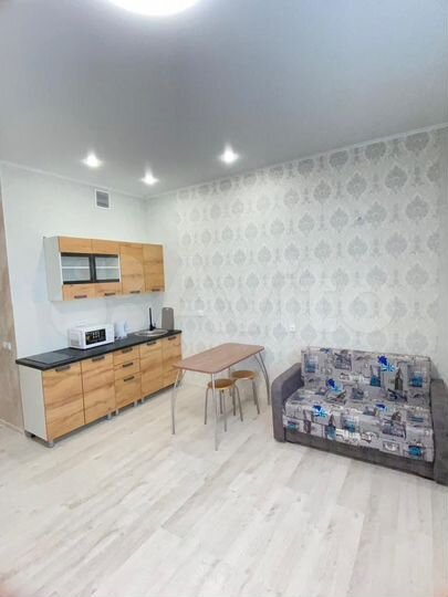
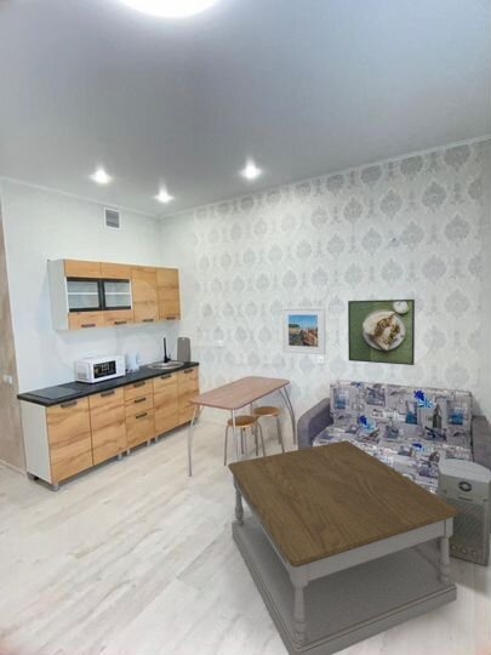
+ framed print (379, 331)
+ coffee table (329, 523)
+ fan (463, 505)
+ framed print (302, 330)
